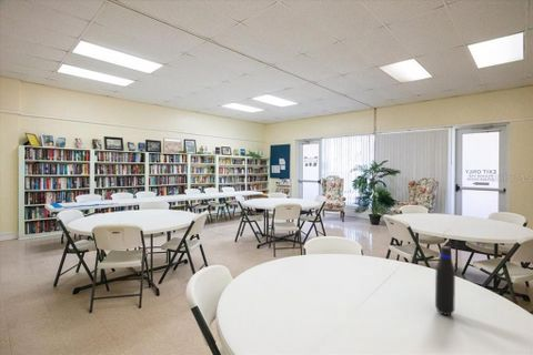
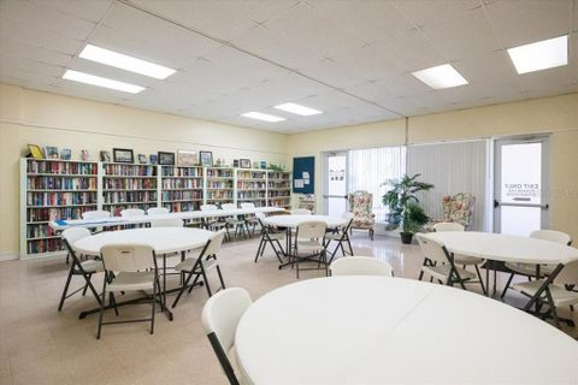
- water bottle (444, 280)
